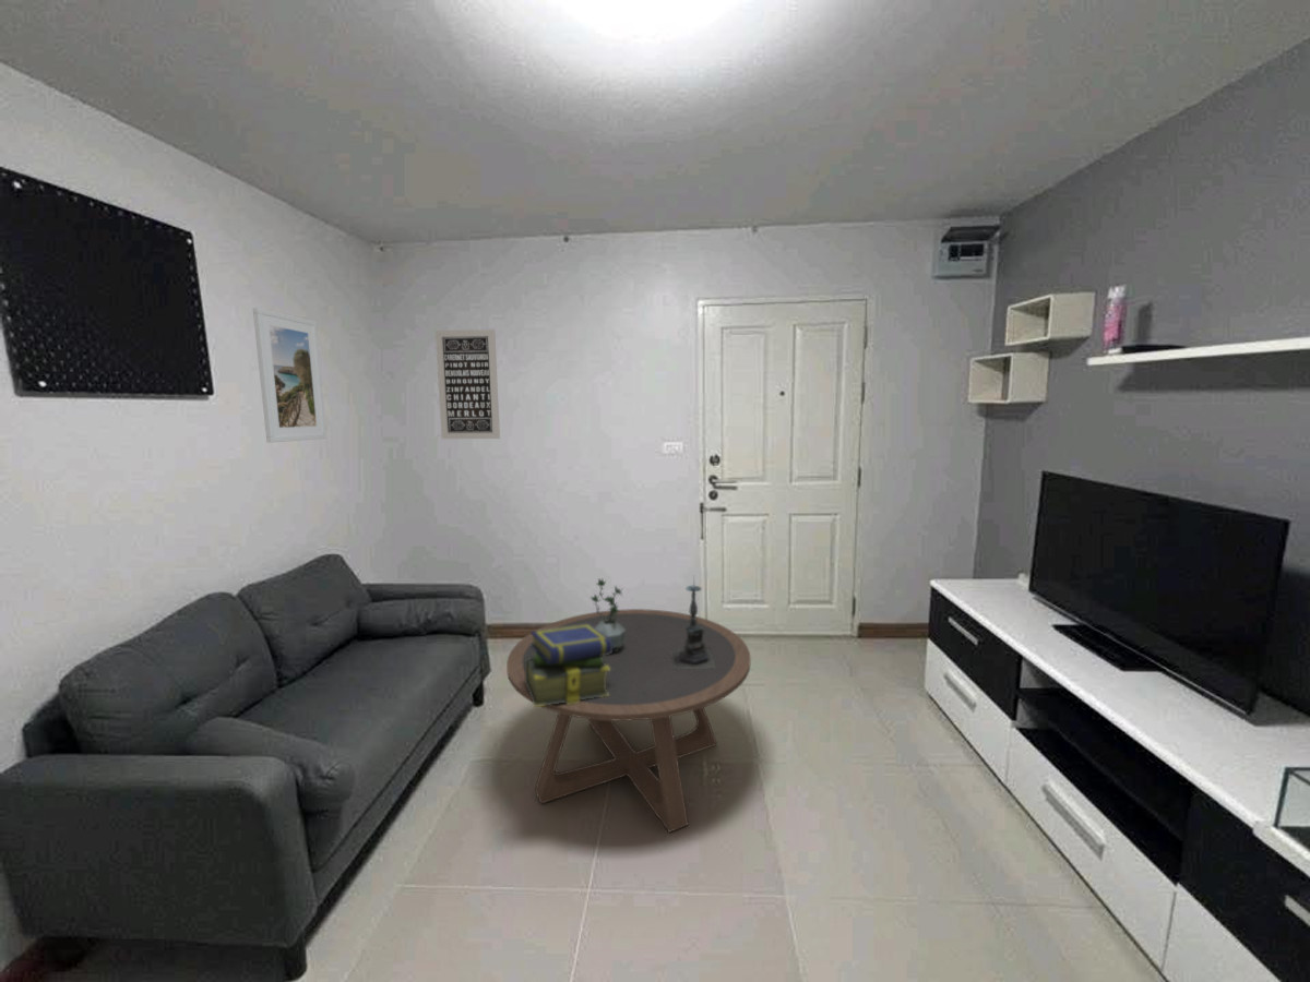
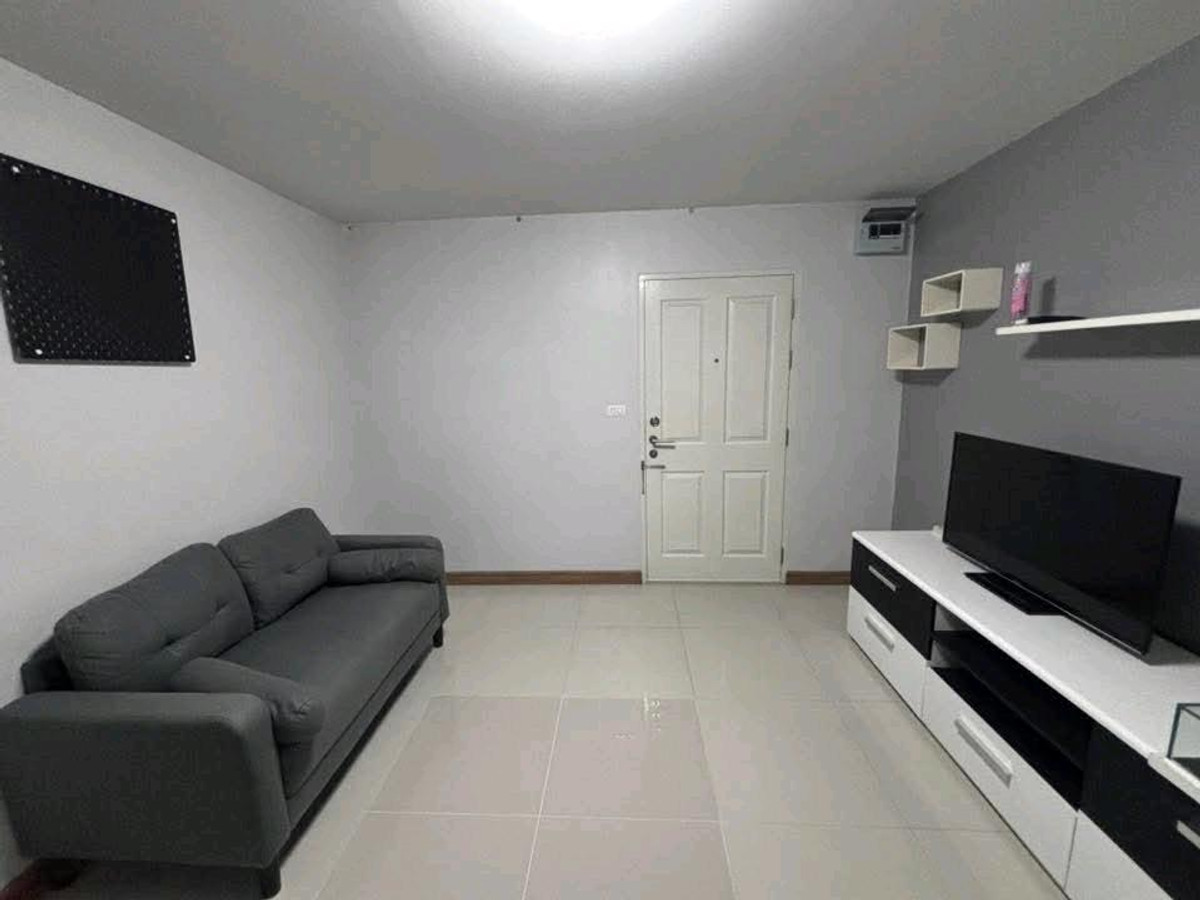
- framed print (293, 379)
- potted plant (609, 613)
- wall art (467, 385)
- coffee table (630, 709)
- stack of books (568, 660)
- candle holder (692, 616)
